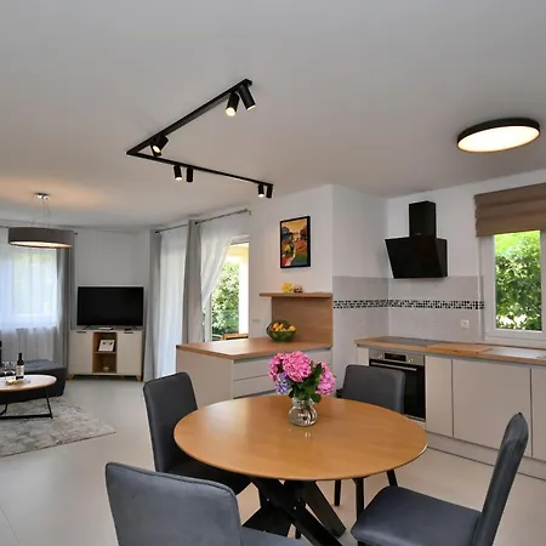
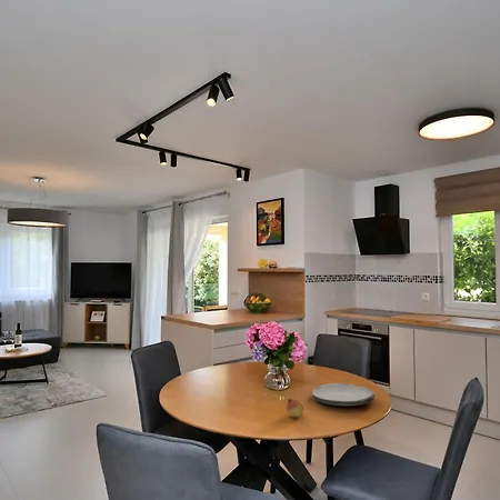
+ plate (342, 394)
+ fruit (294, 407)
